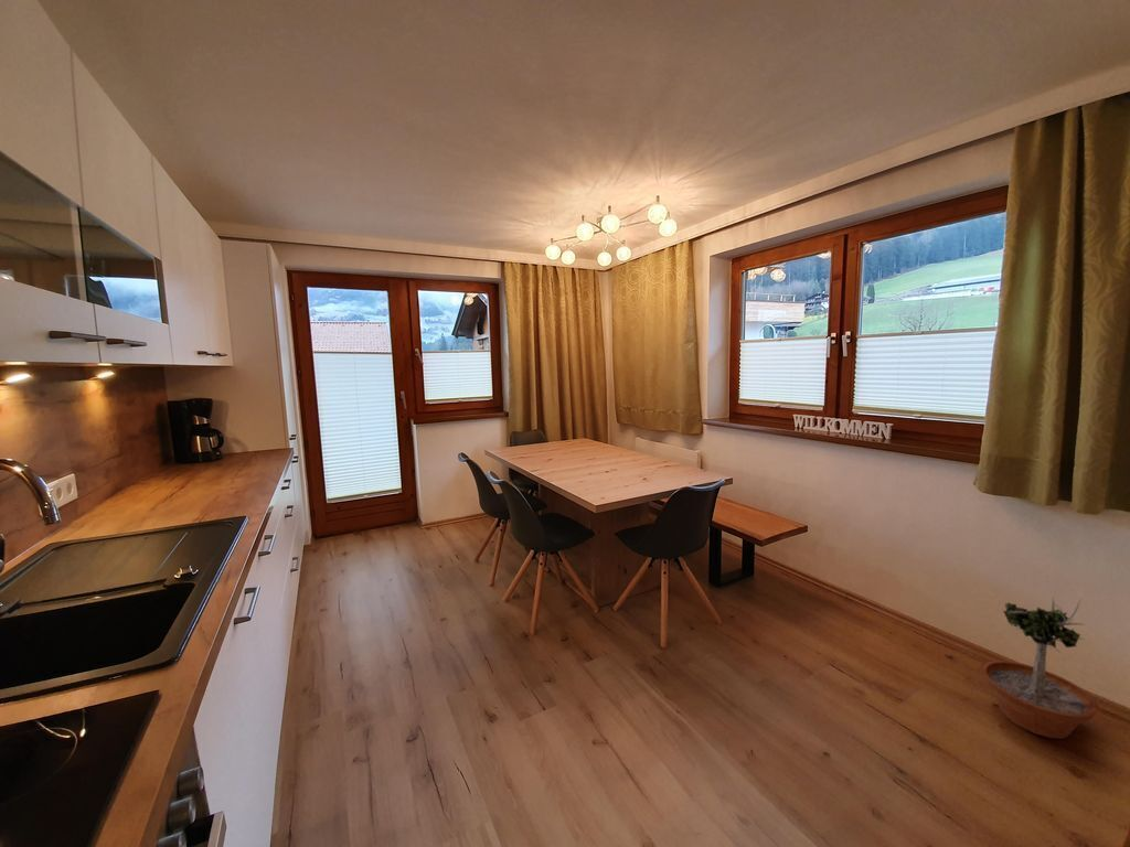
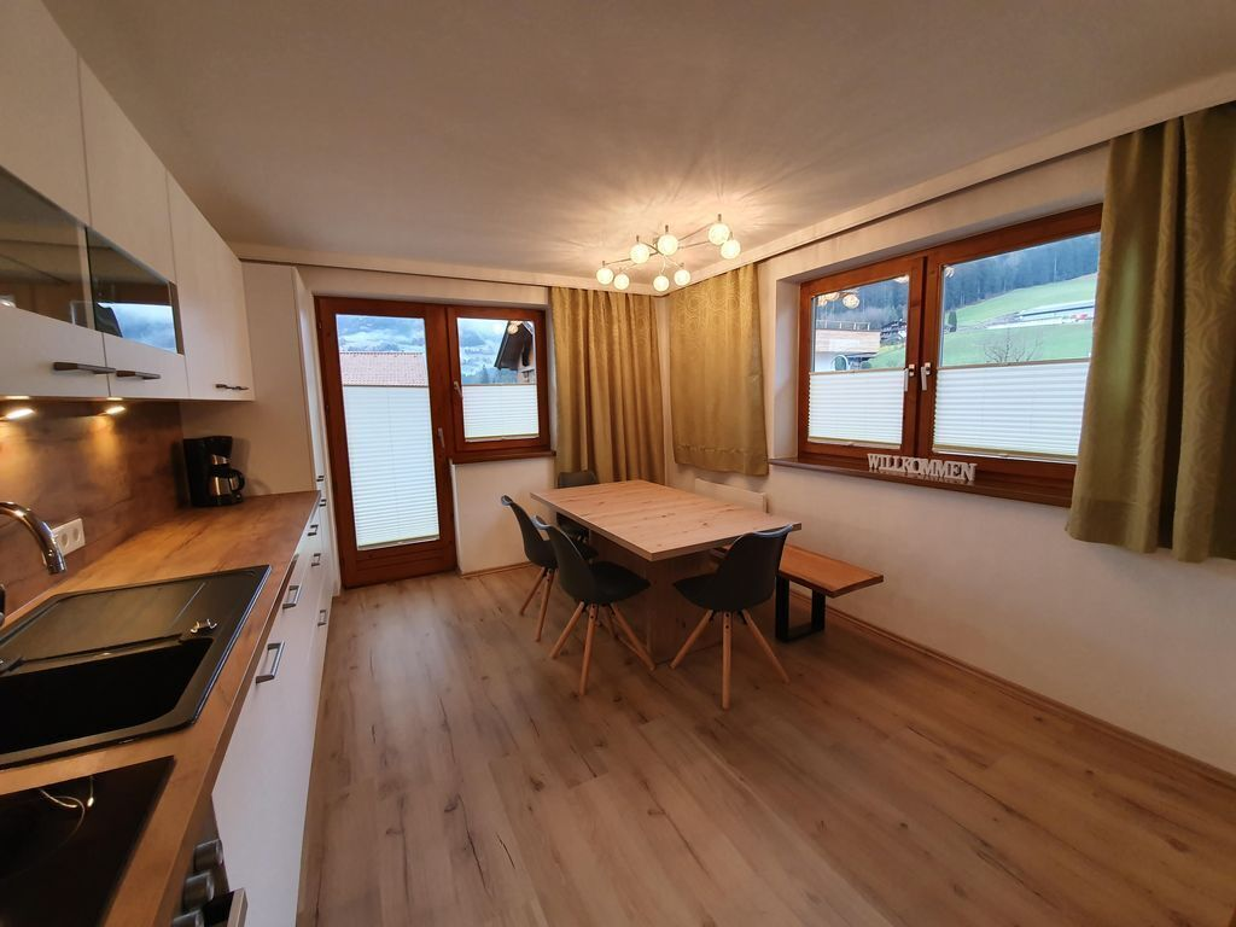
- potted tree (1038, 658)
